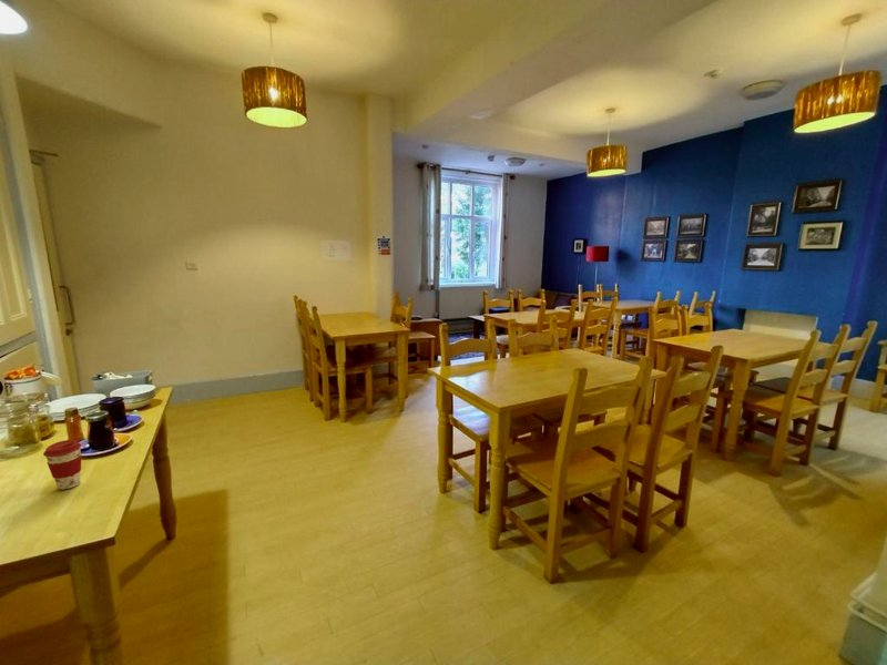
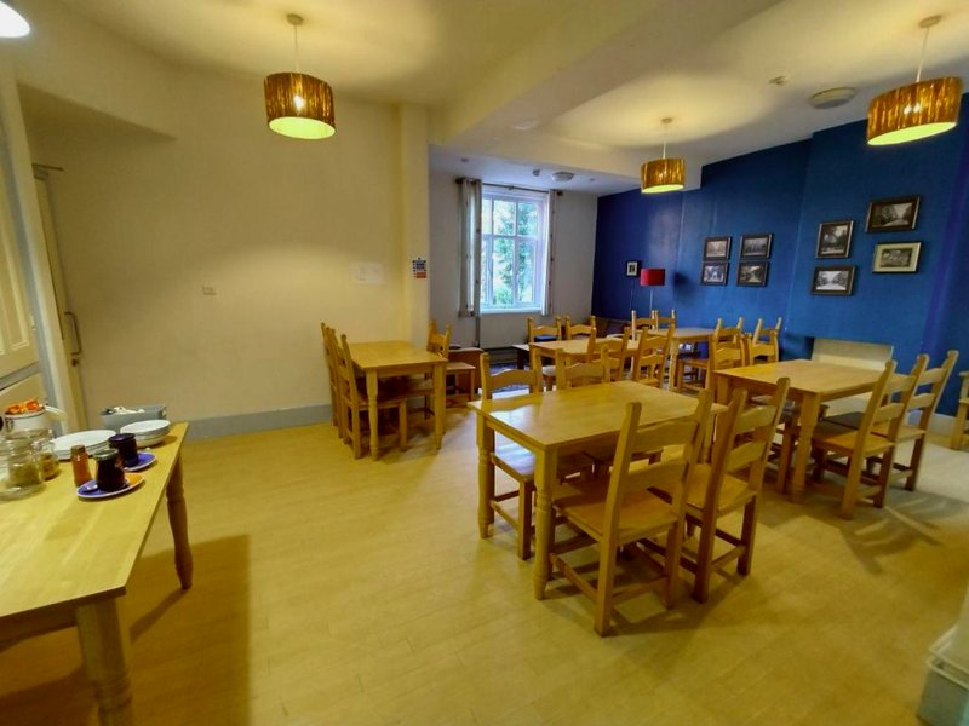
- coffee cup (65, 464)
